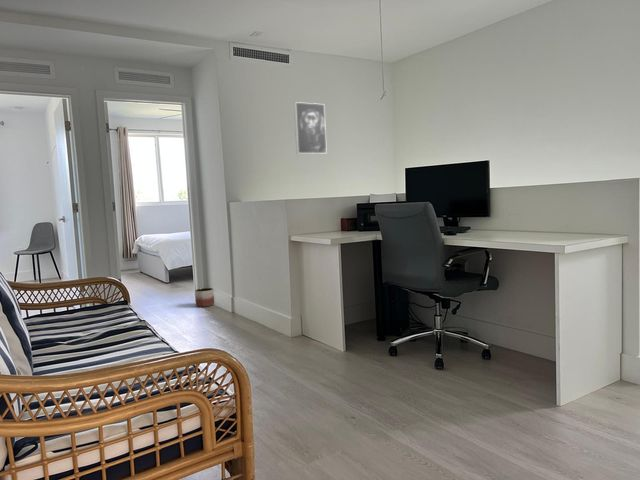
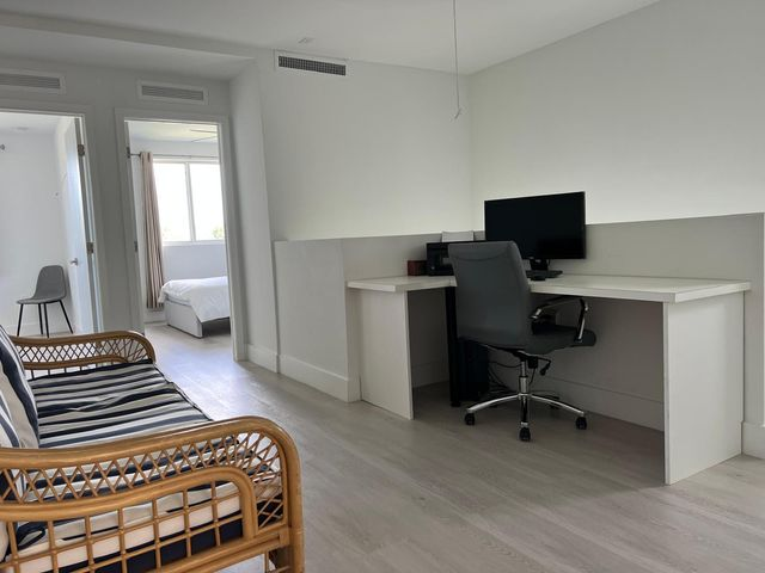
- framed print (310, 128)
- planter (204, 297)
